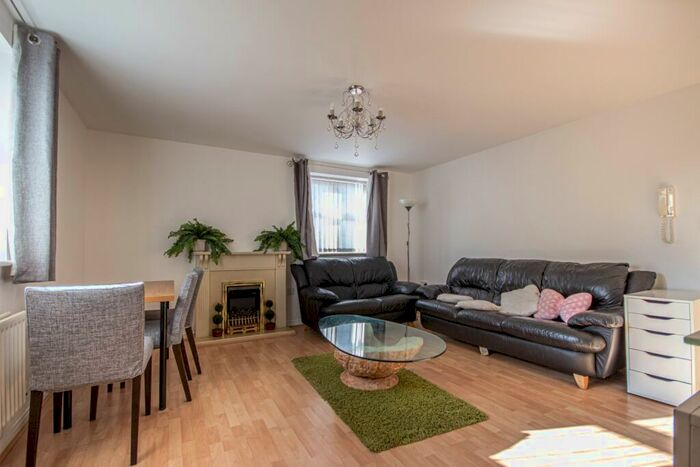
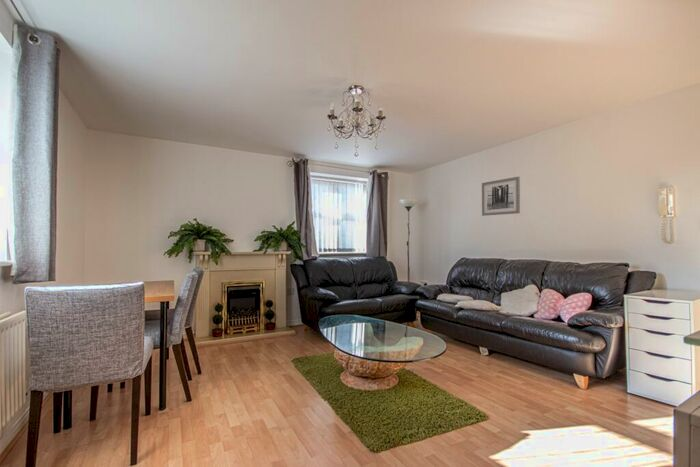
+ wall art (499, 197)
